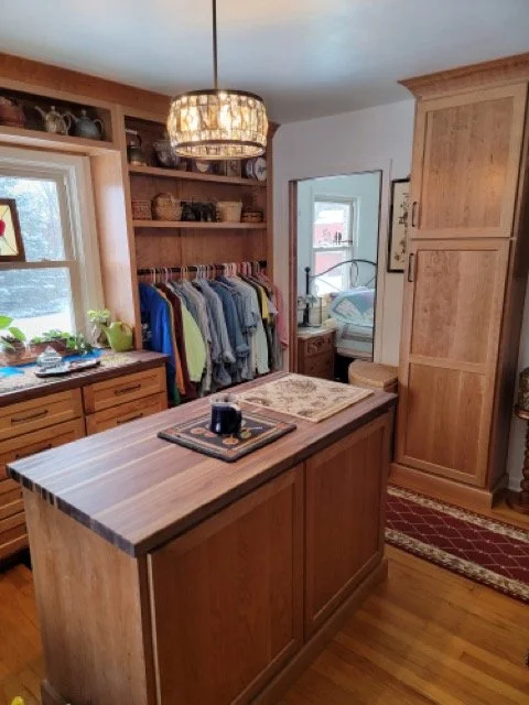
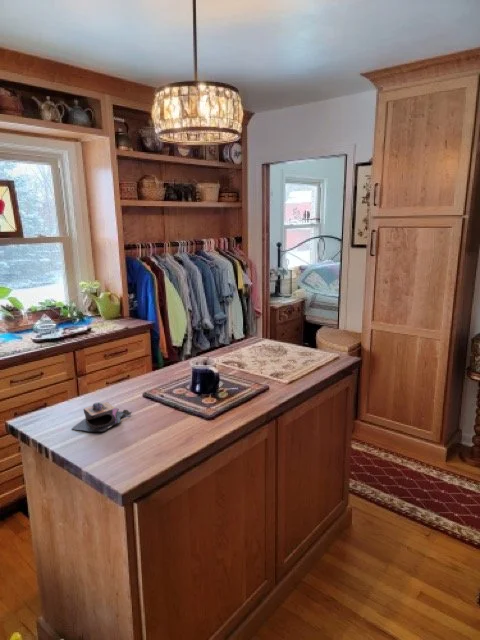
+ jewelry box (101, 411)
